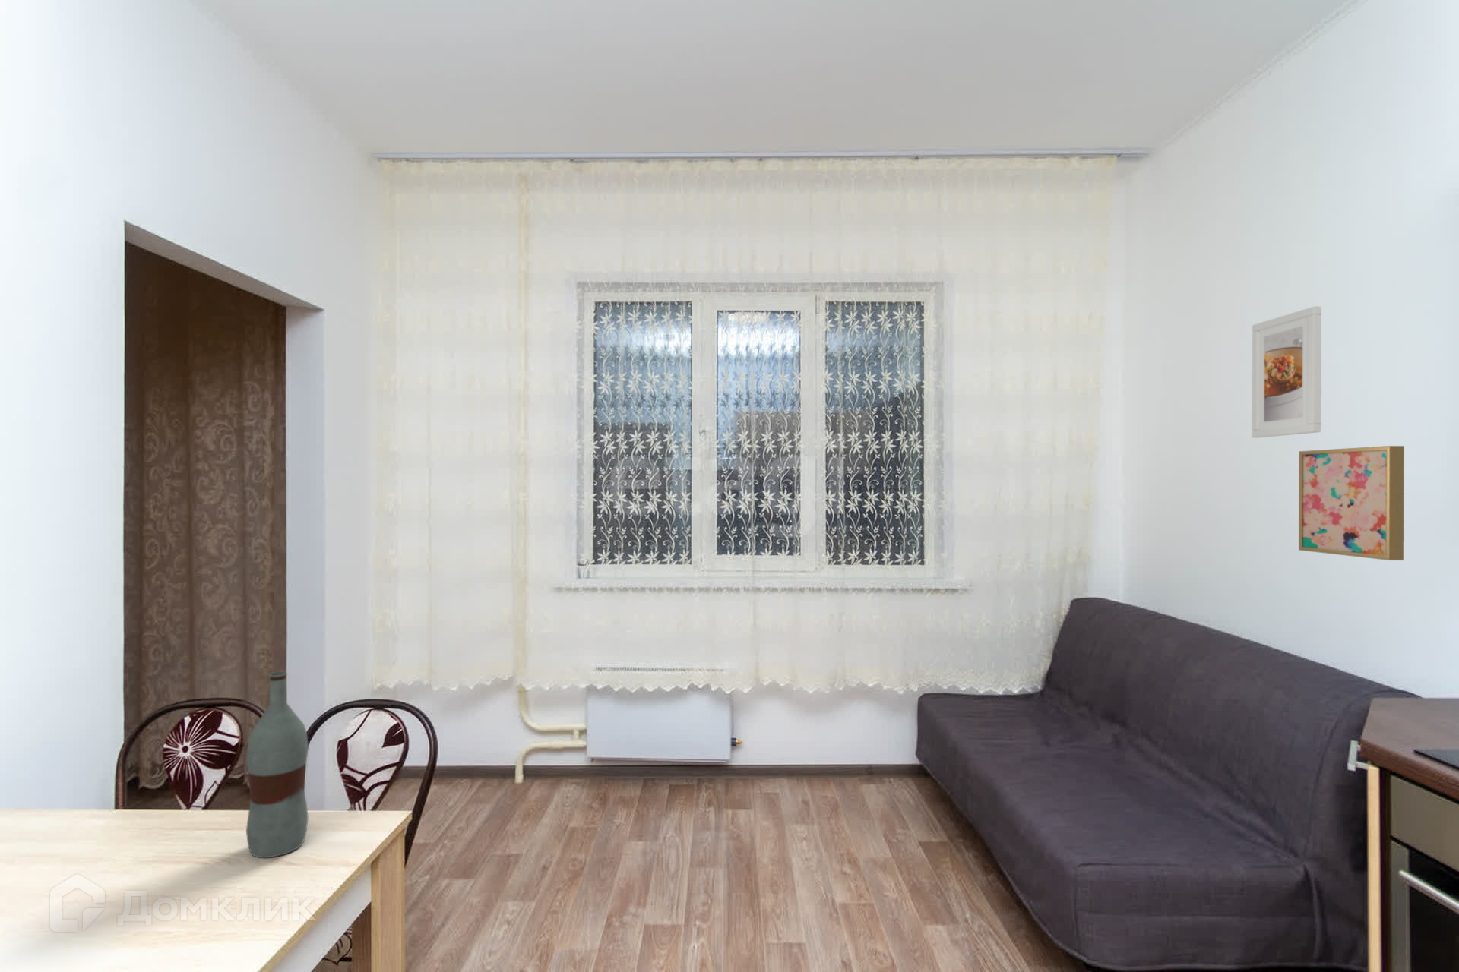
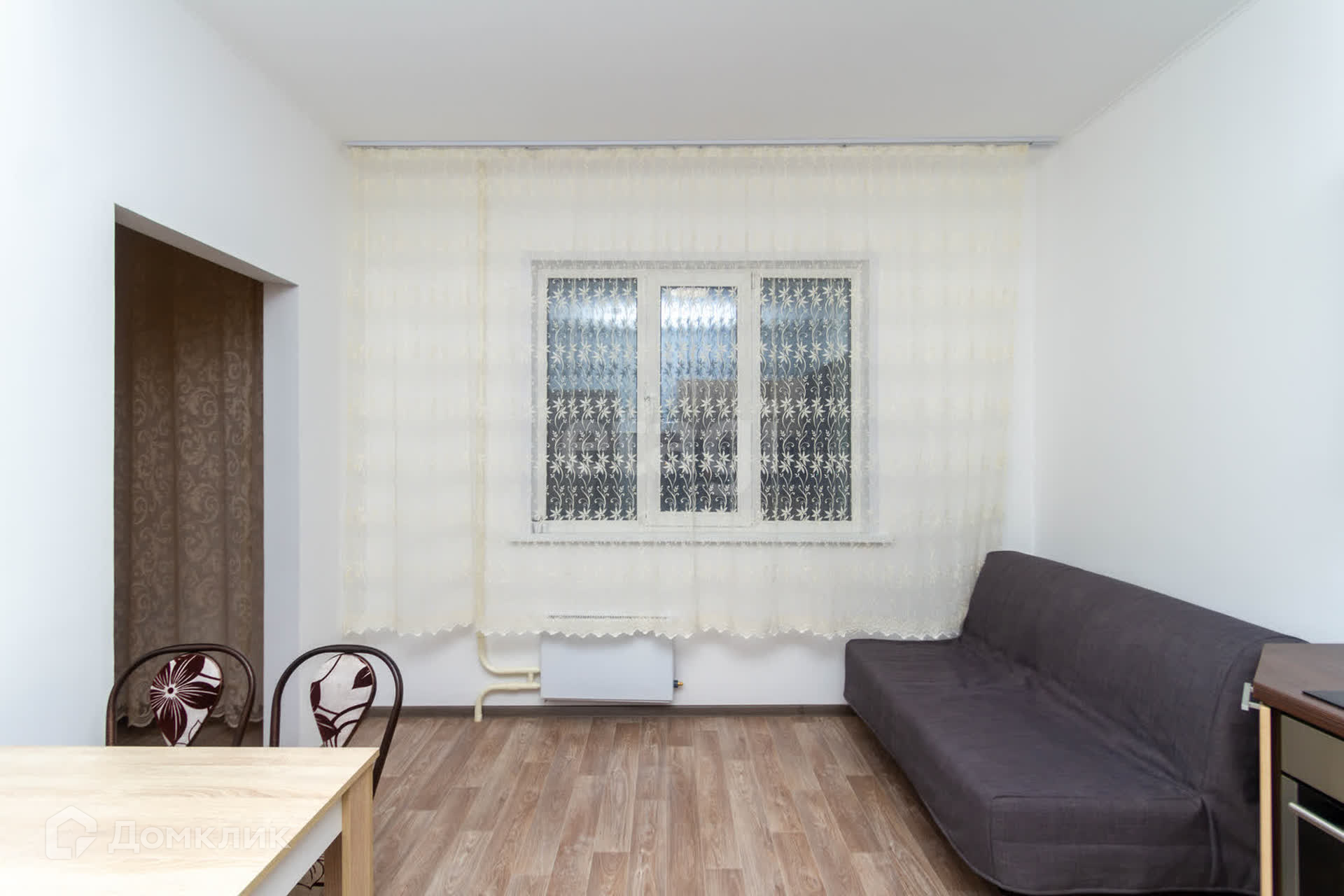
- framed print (1284, 375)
- bottle (277, 759)
- wall art (1347, 501)
